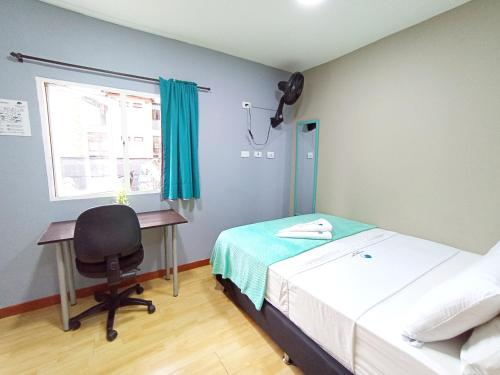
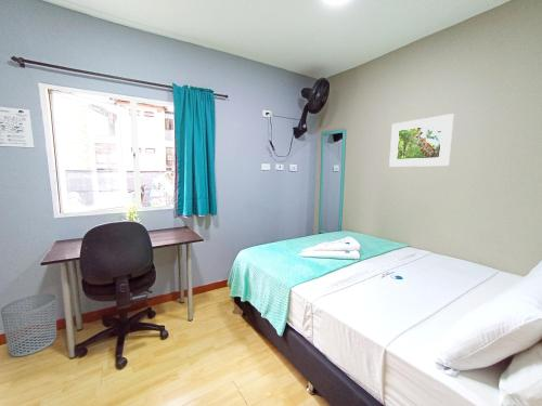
+ waste bin (31, 324)
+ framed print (417, 143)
